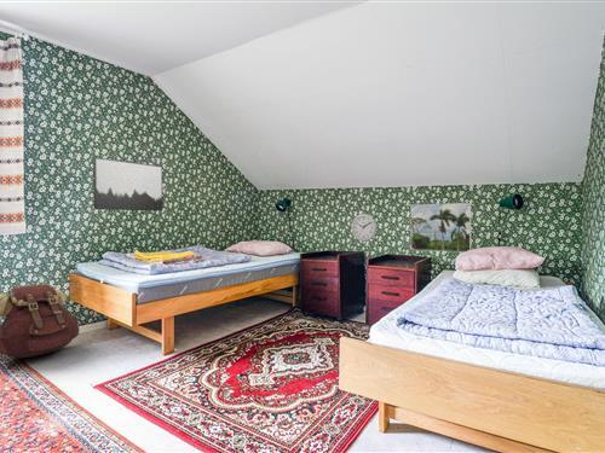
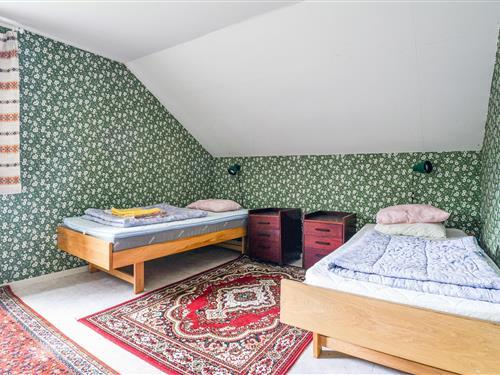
- wall art (131, 186)
- backpack (36, 320)
- wall clock (363, 227)
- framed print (439, 227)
